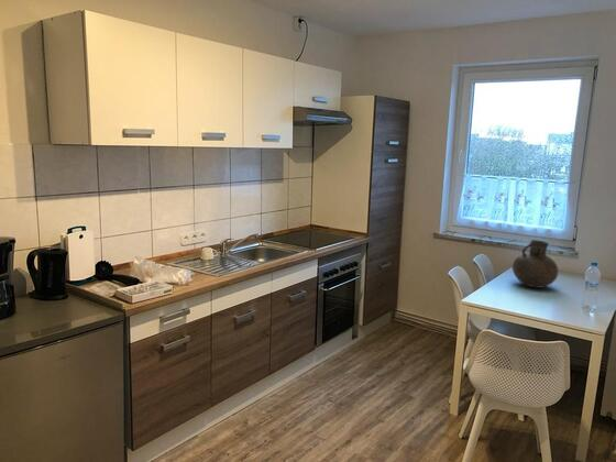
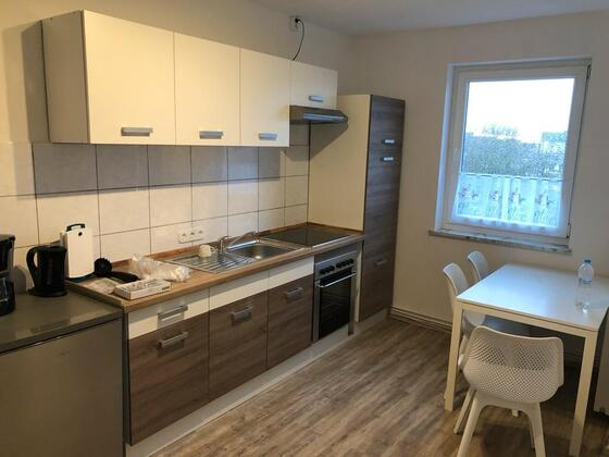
- vase (535, 263)
